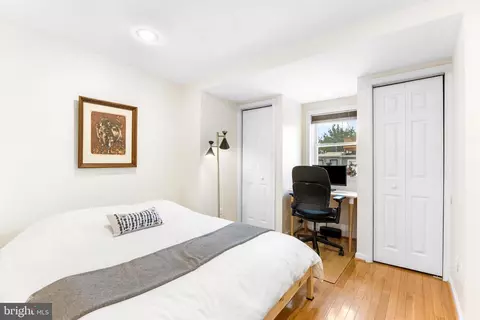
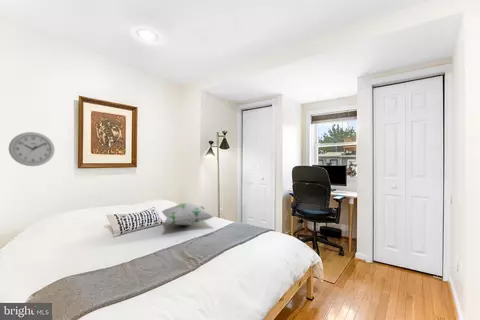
+ wall clock (33, 149)
+ decorative pillow (186, 213)
